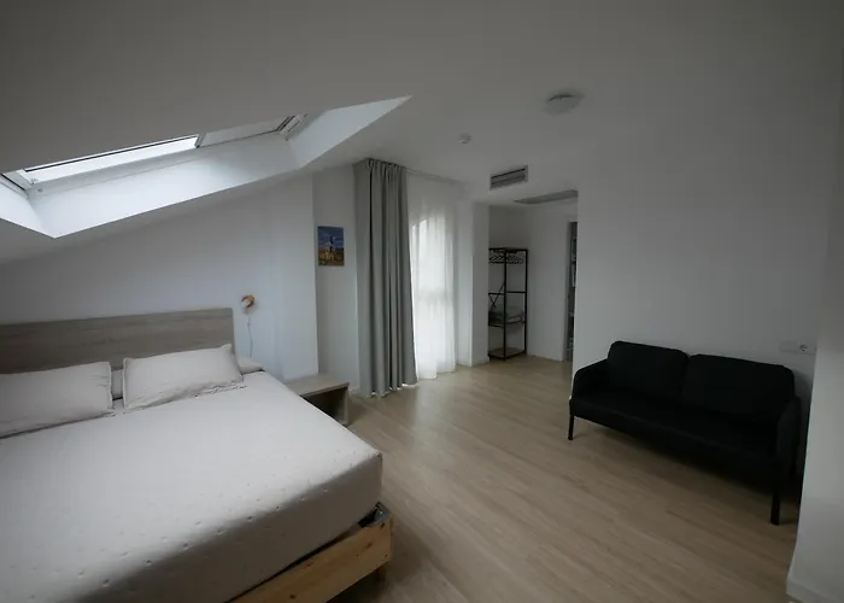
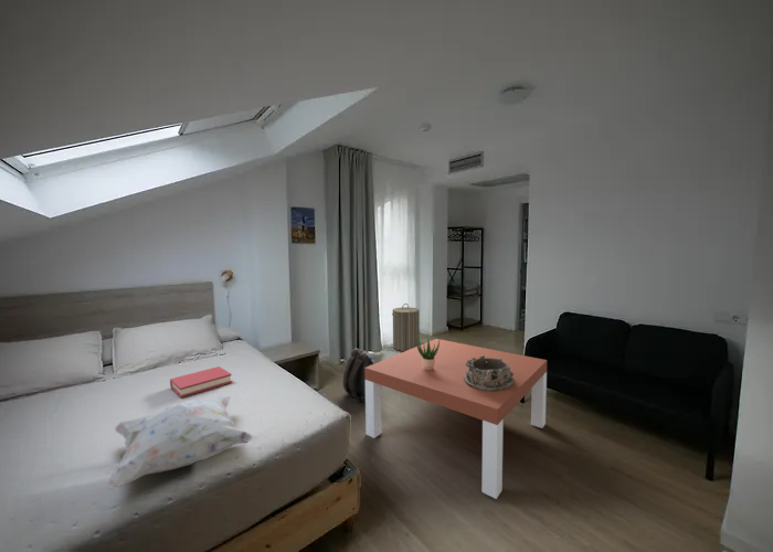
+ laundry hamper (405, 325)
+ potted plant (427, 351)
+ backpack (361, 373)
+ coffee table (457, 396)
+ decorative pillow (182, 432)
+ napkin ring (488, 370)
+ hardback book (201, 380)
